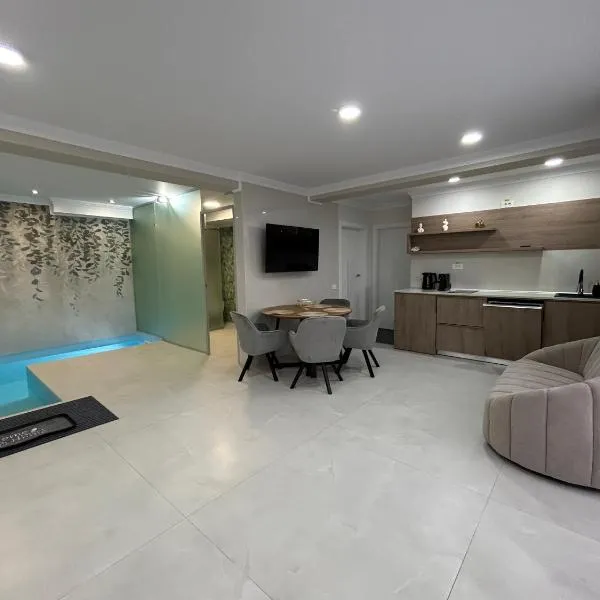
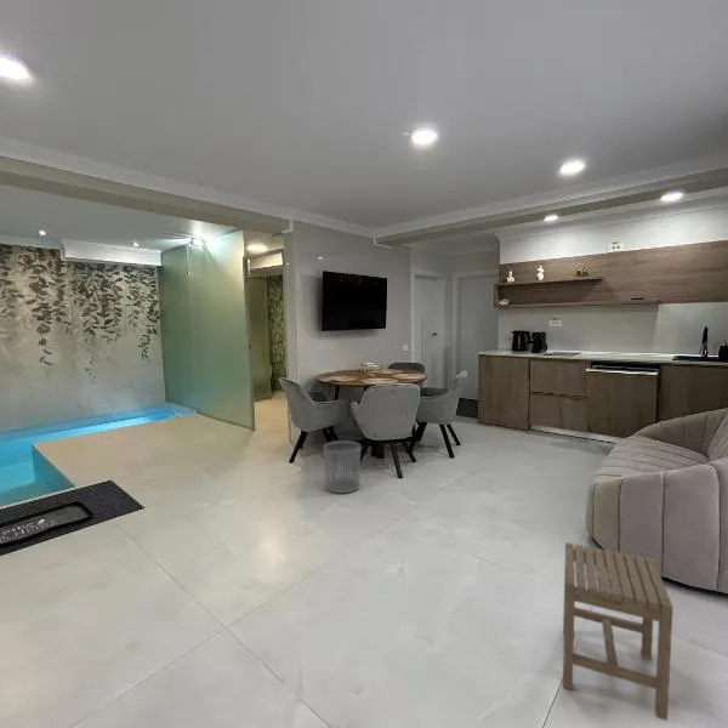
+ stool (609, 620)
+ waste bin (342, 466)
